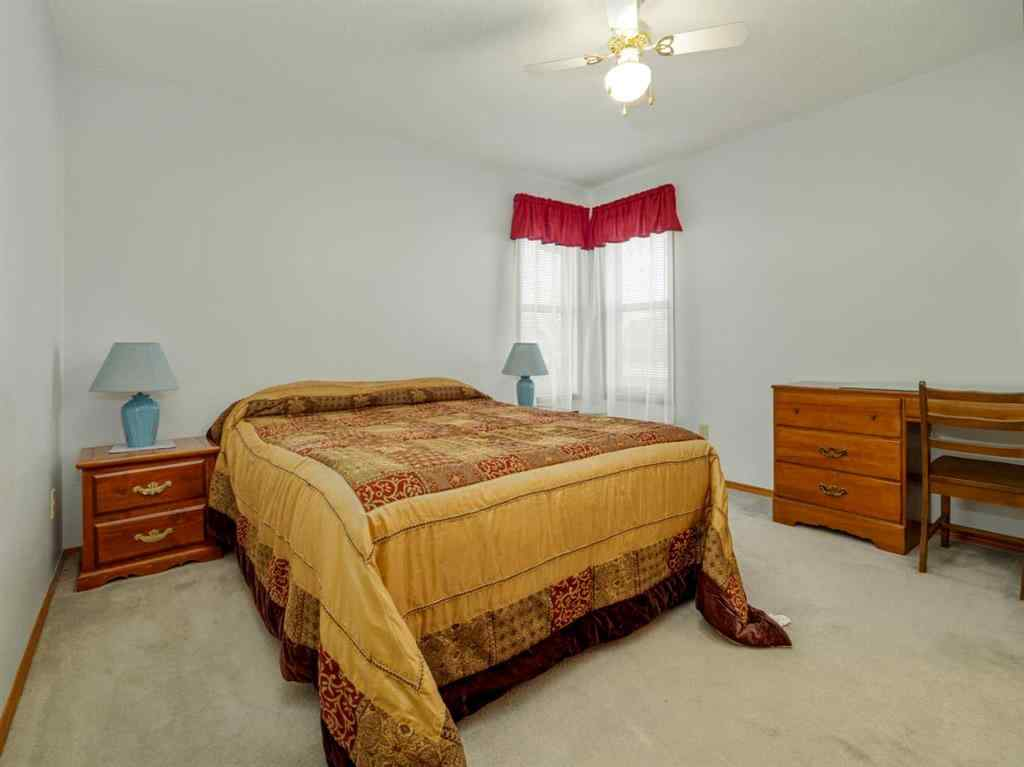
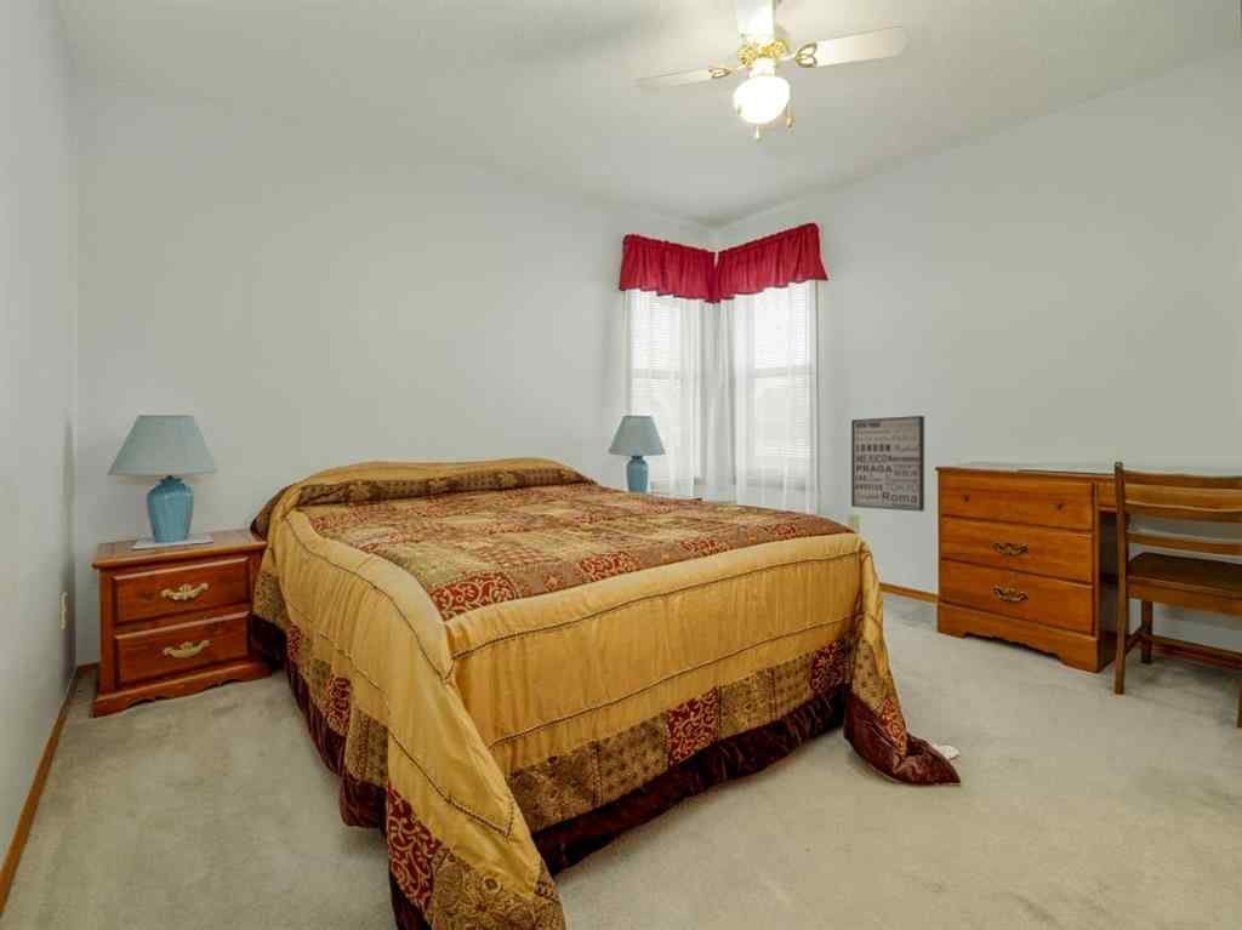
+ wall art (885, 463)
